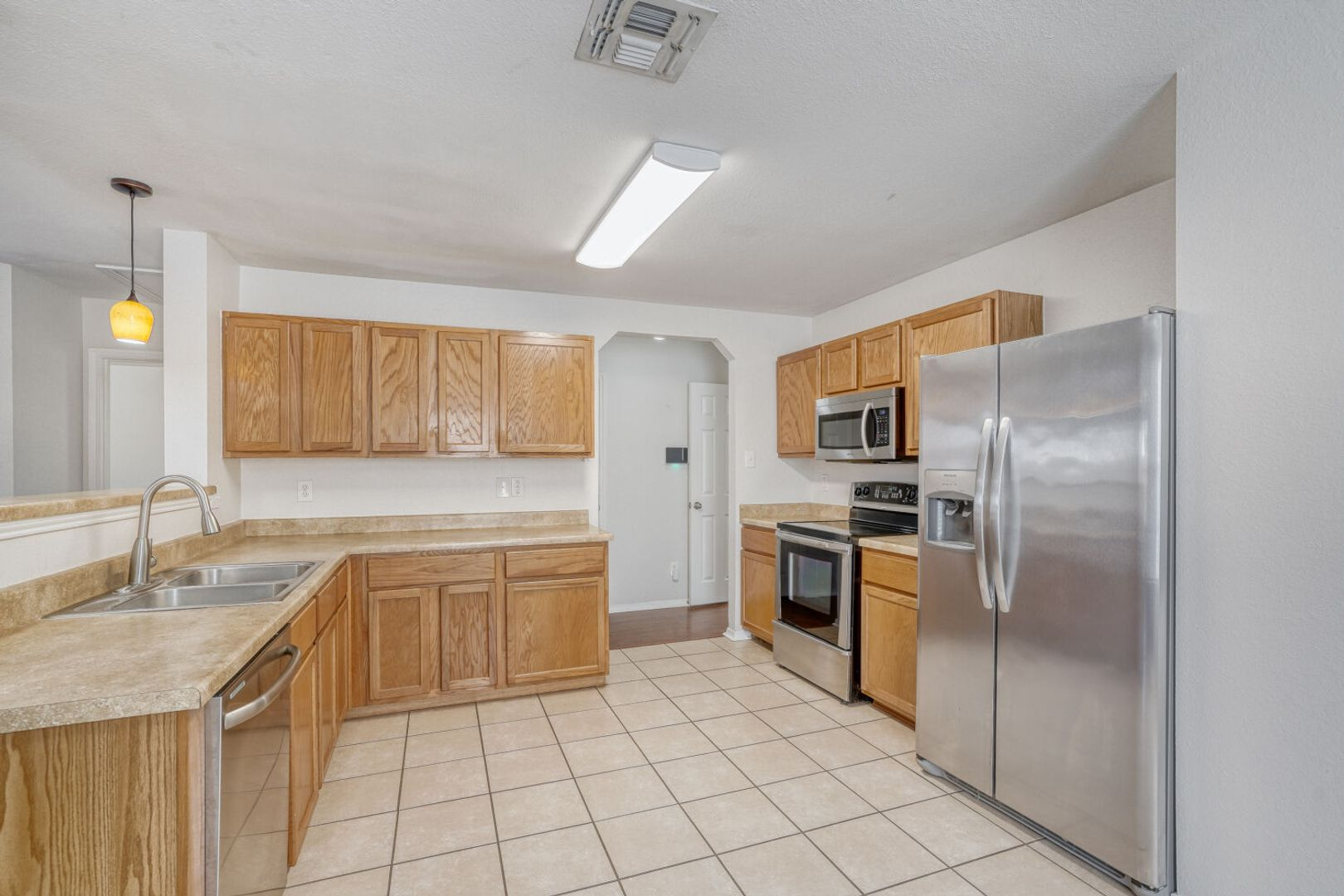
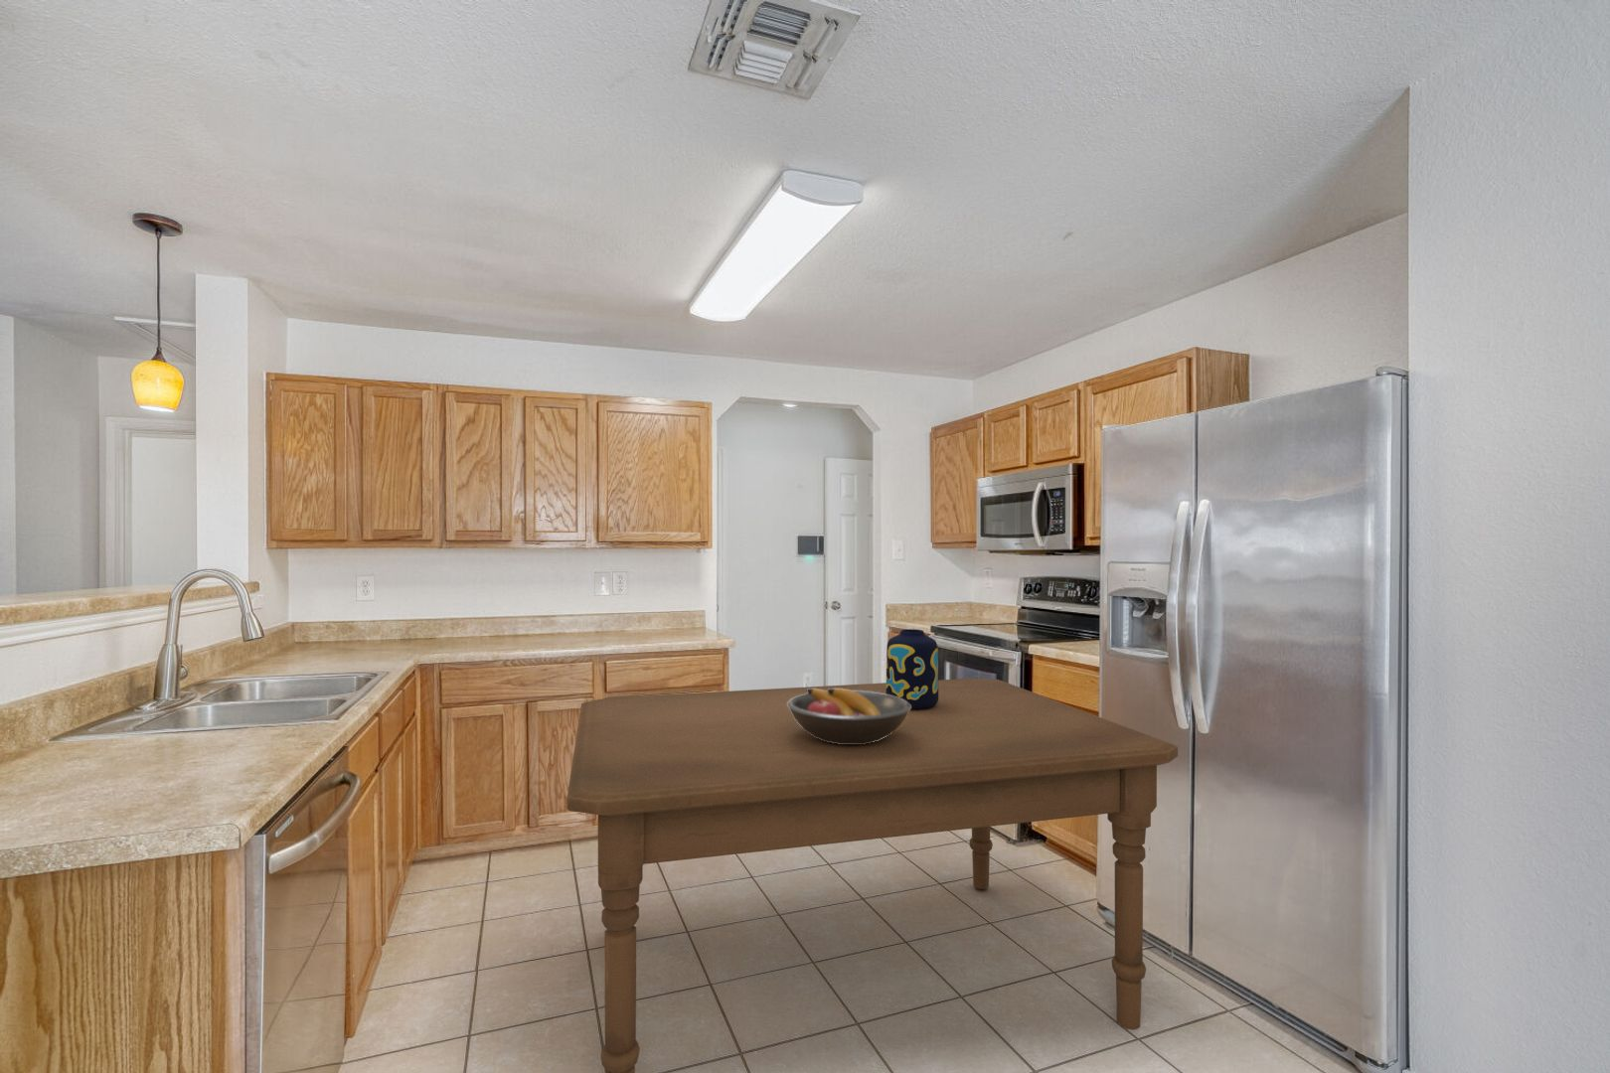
+ vase (912, 667)
+ dining table (846, 842)
+ fruit bowl (848, 715)
